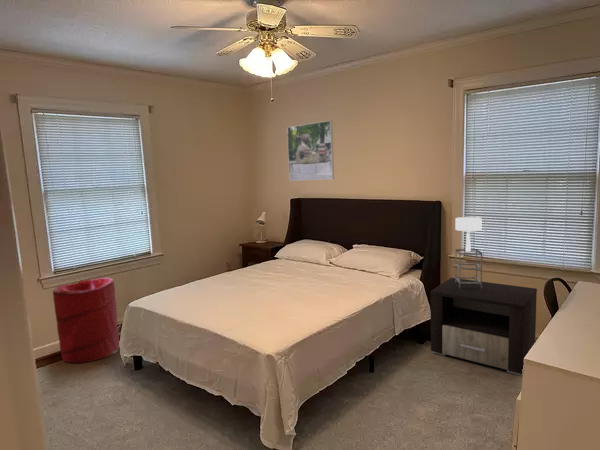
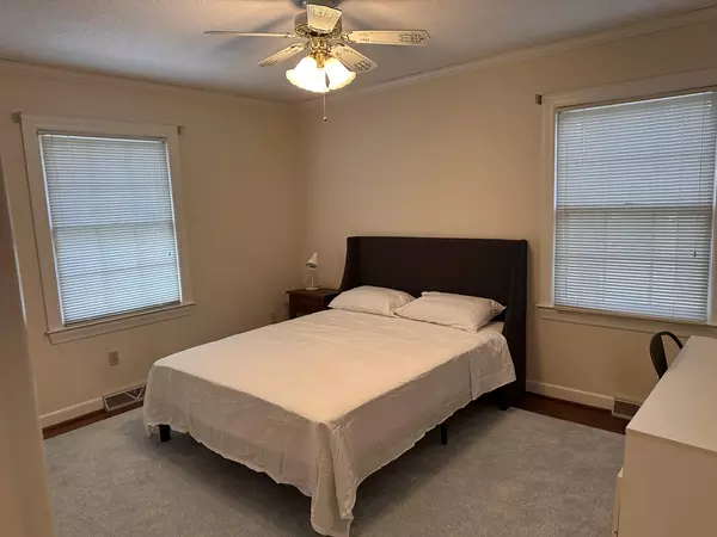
- nightstand (482, 322)
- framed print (309, 152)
- table lamp (468, 253)
- laundry hamper (87, 316)
